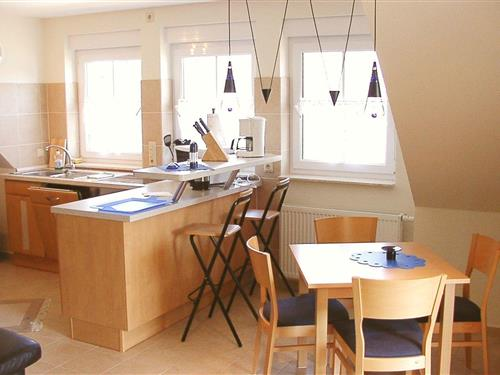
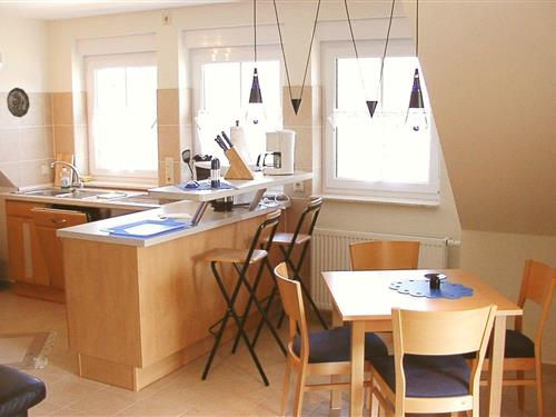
+ decorative plate (17, 102)
